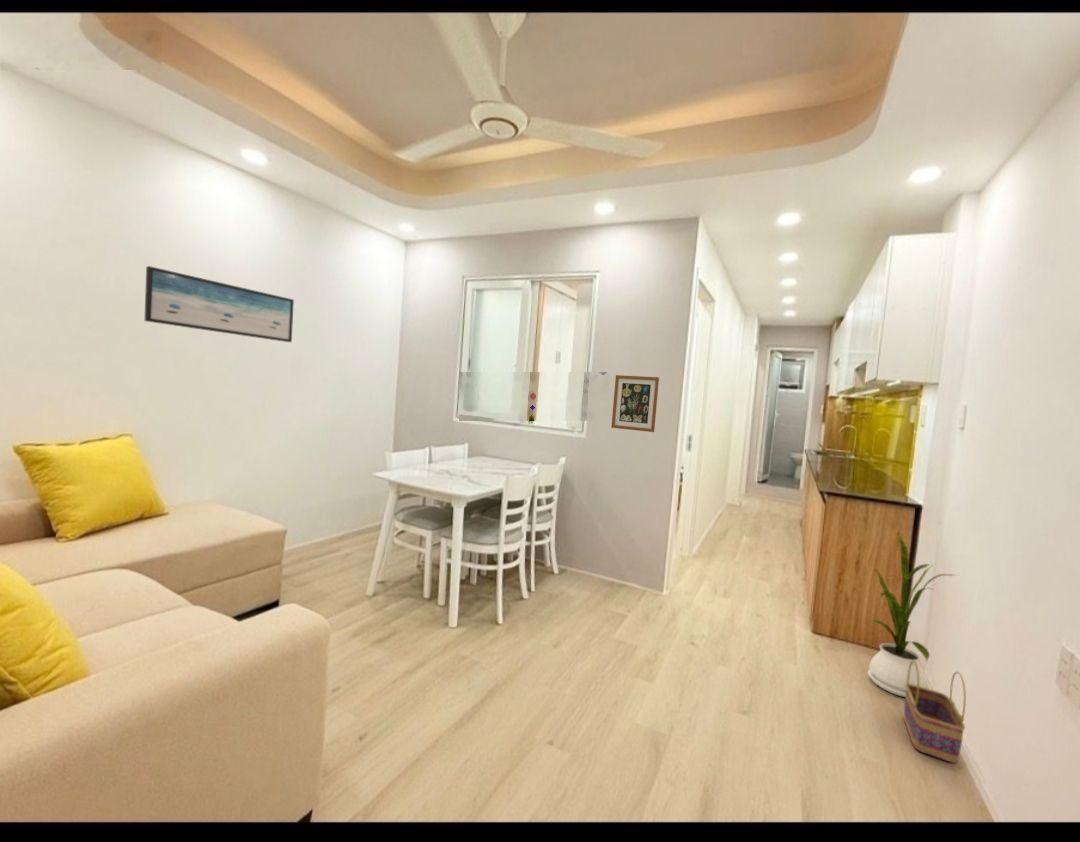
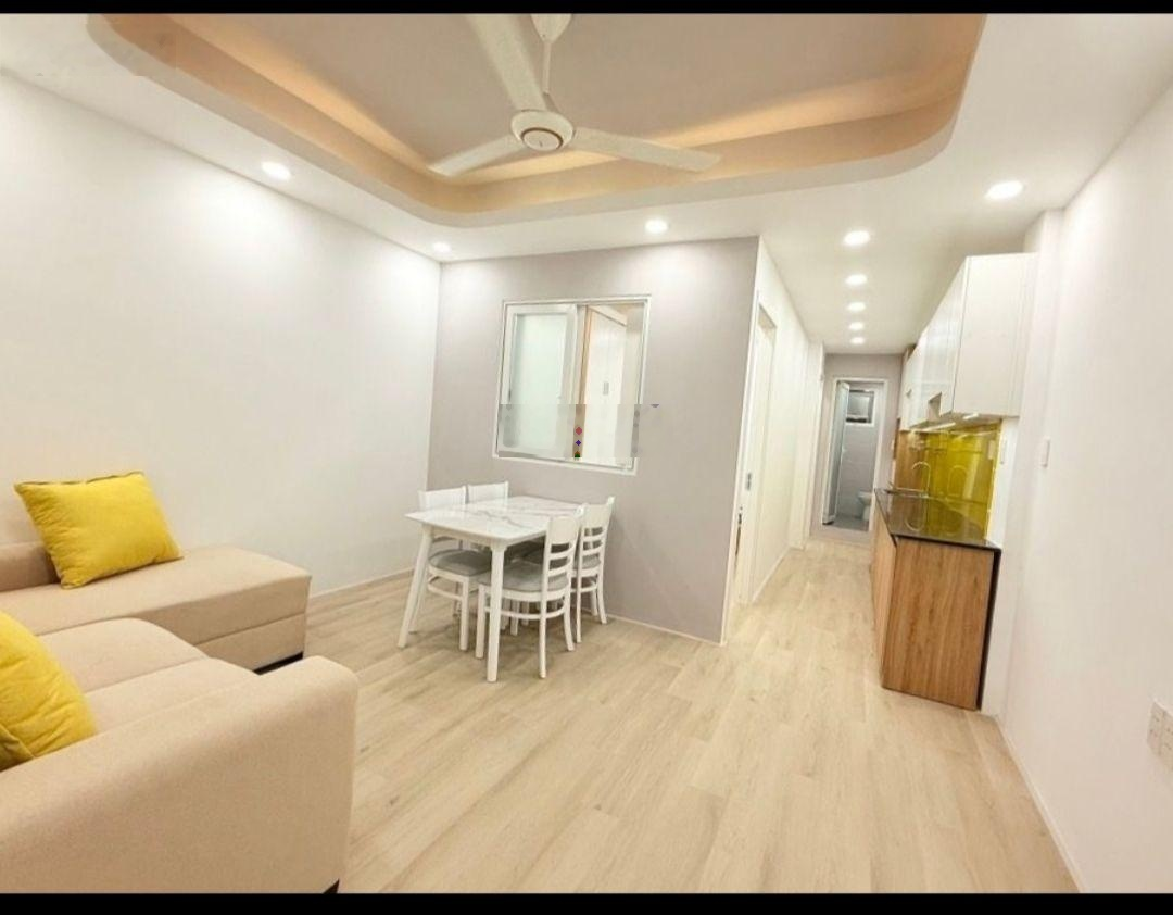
- basket (933, 703)
- wall art (227, 309)
- wall art (634, 403)
- house plant (903, 614)
